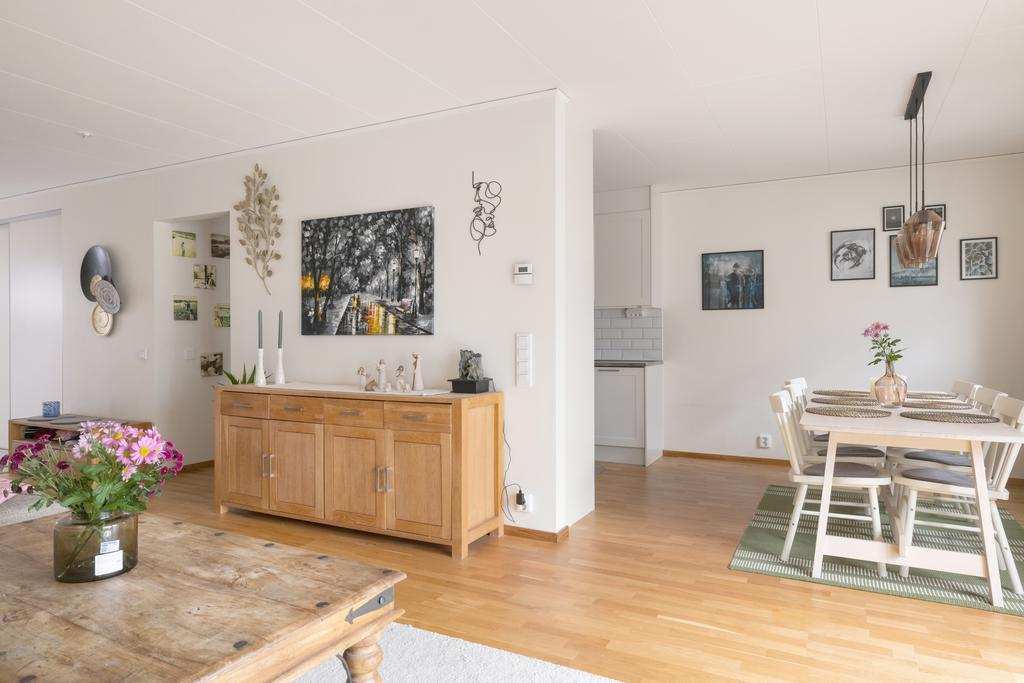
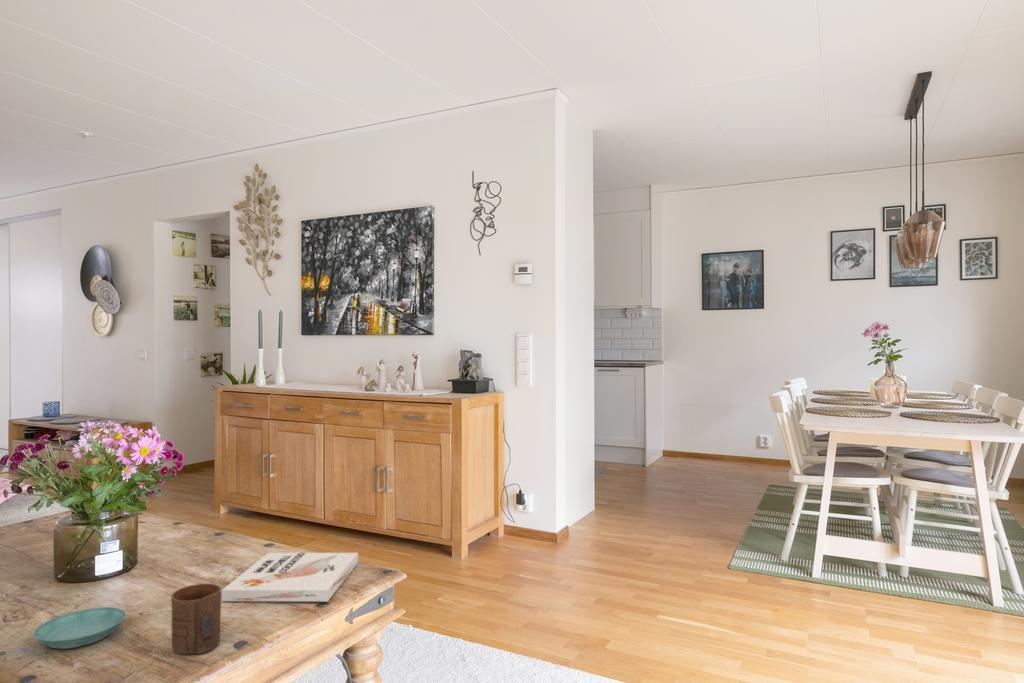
+ saucer (81, 629)
+ book (295, 574)
+ cup (197, 618)
